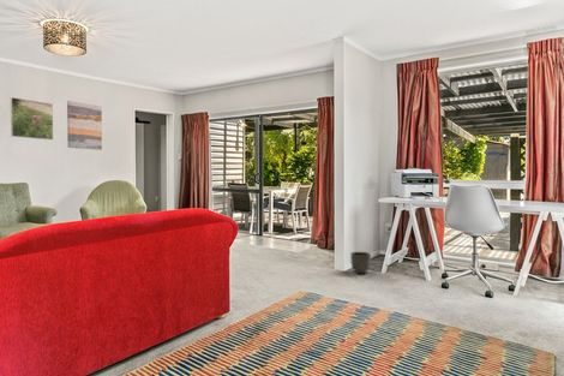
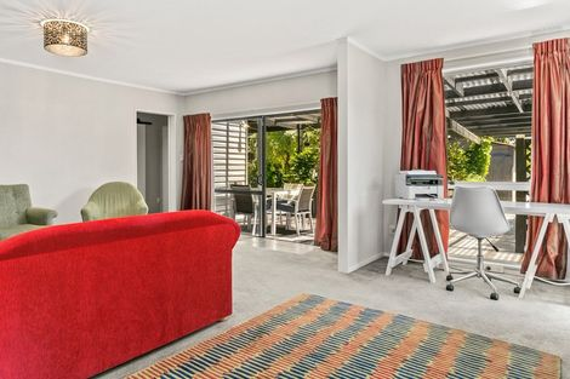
- wall art (85, 126)
- planter (360, 262)
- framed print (32, 119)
